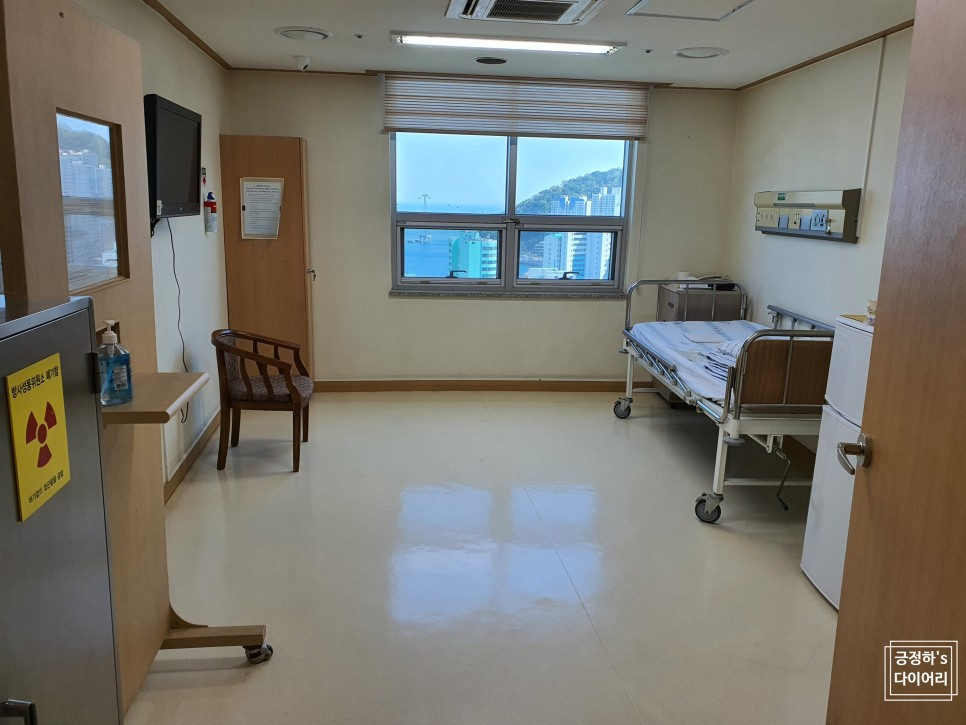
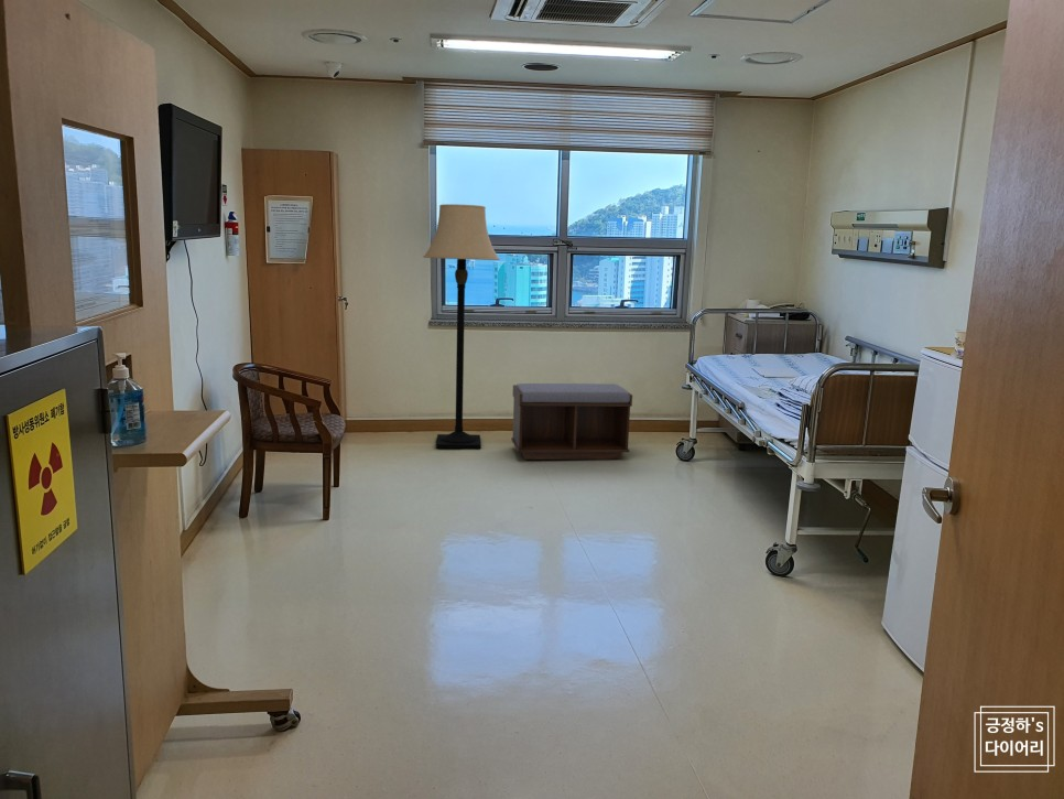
+ lamp (460, 327)
+ bench (569, 420)
